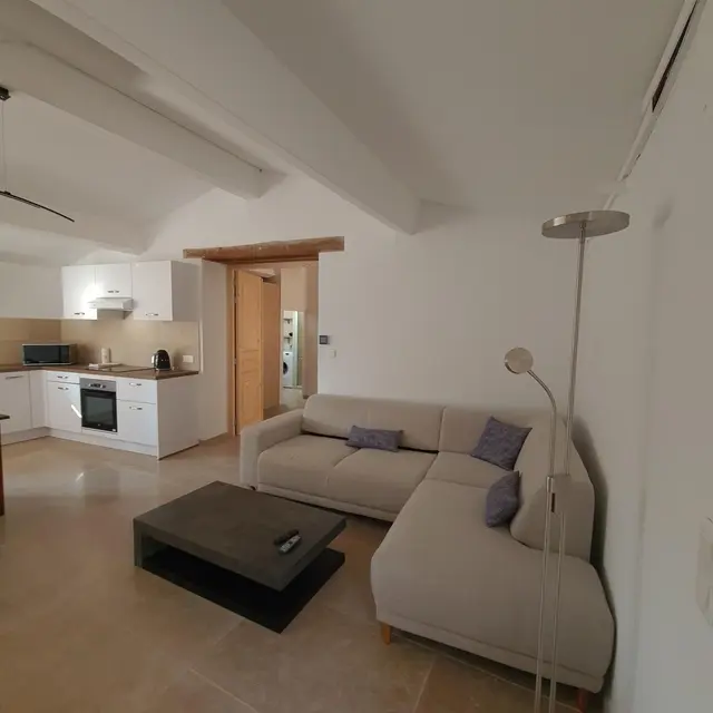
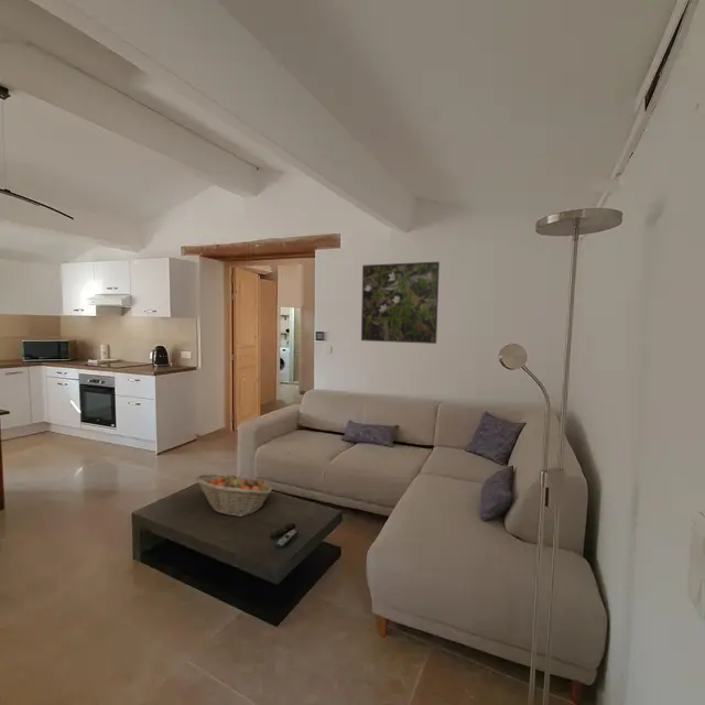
+ fruit basket (234, 489)
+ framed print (398, 303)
